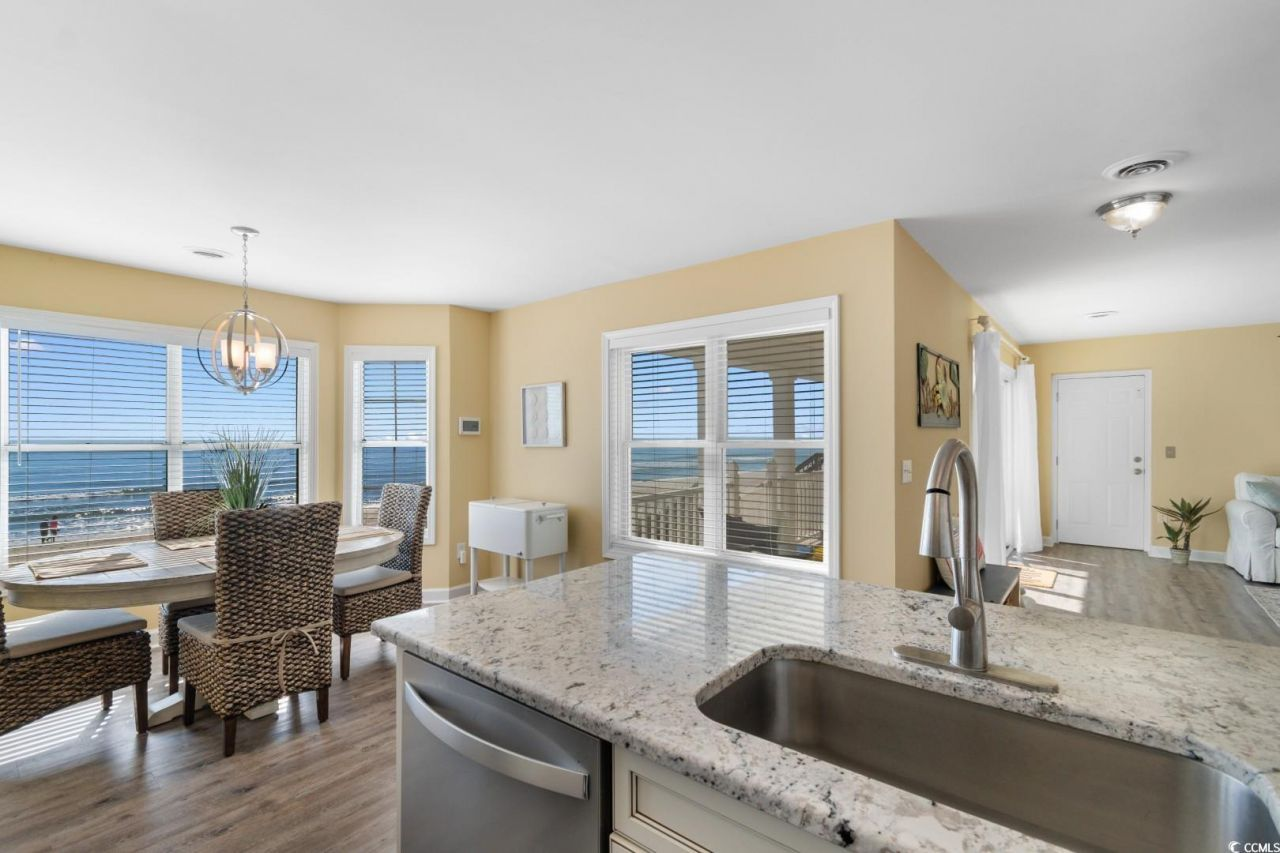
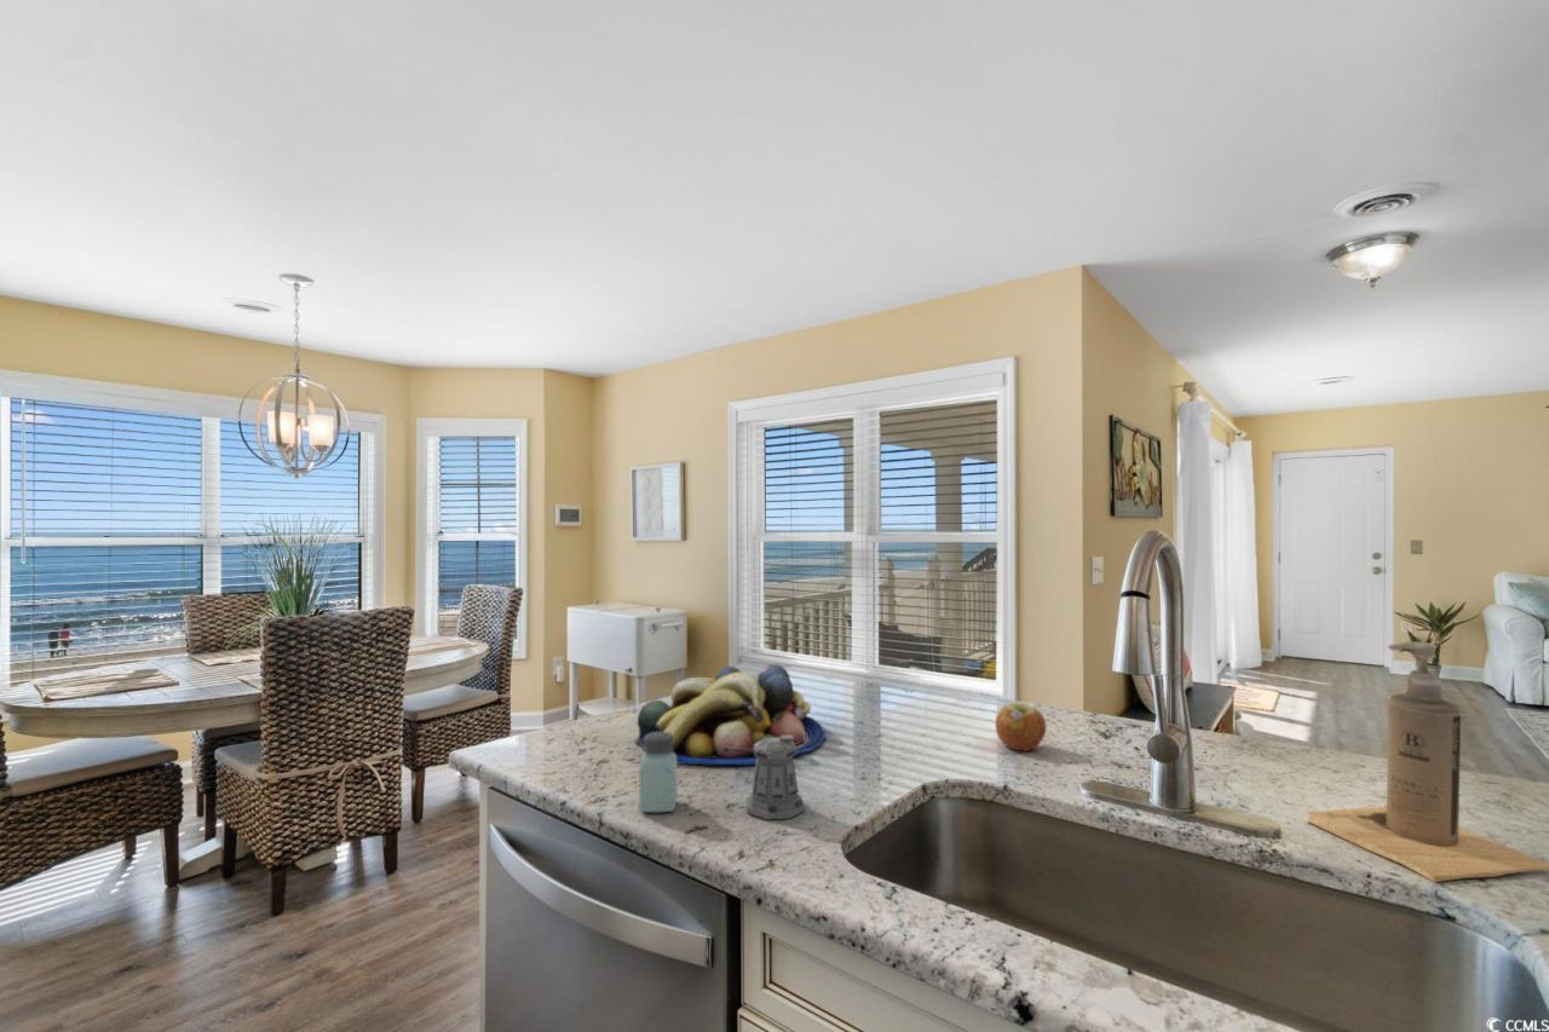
+ apple (1019, 726)
+ soap dispenser (1418, 743)
+ fruit bowl (733, 703)
+ saltshaker (658, 771)
+ pepper shaker (768, 771)
